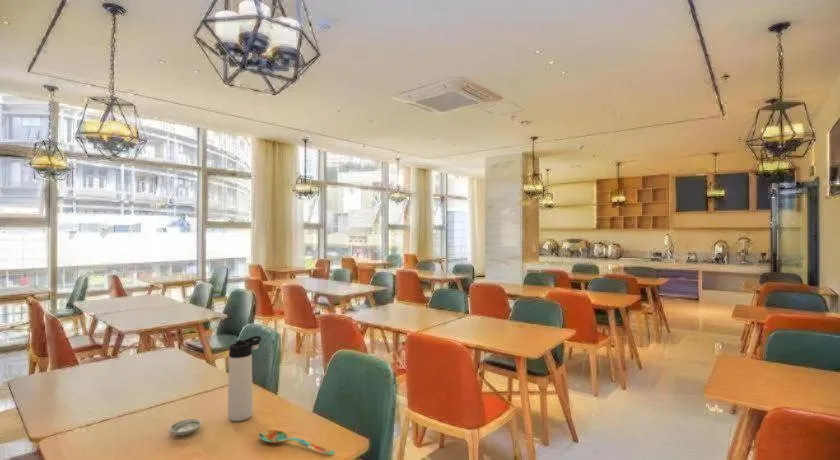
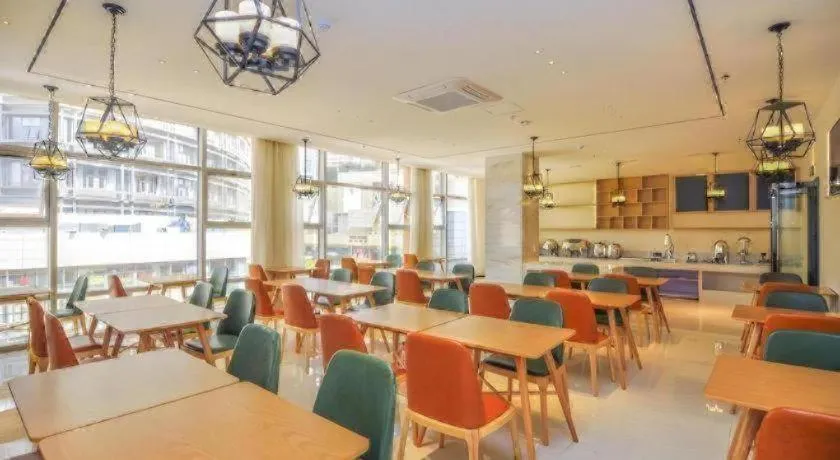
- spoon (295, 441)
- thermos bottle (245, 377)
- saucer (185, 428)
